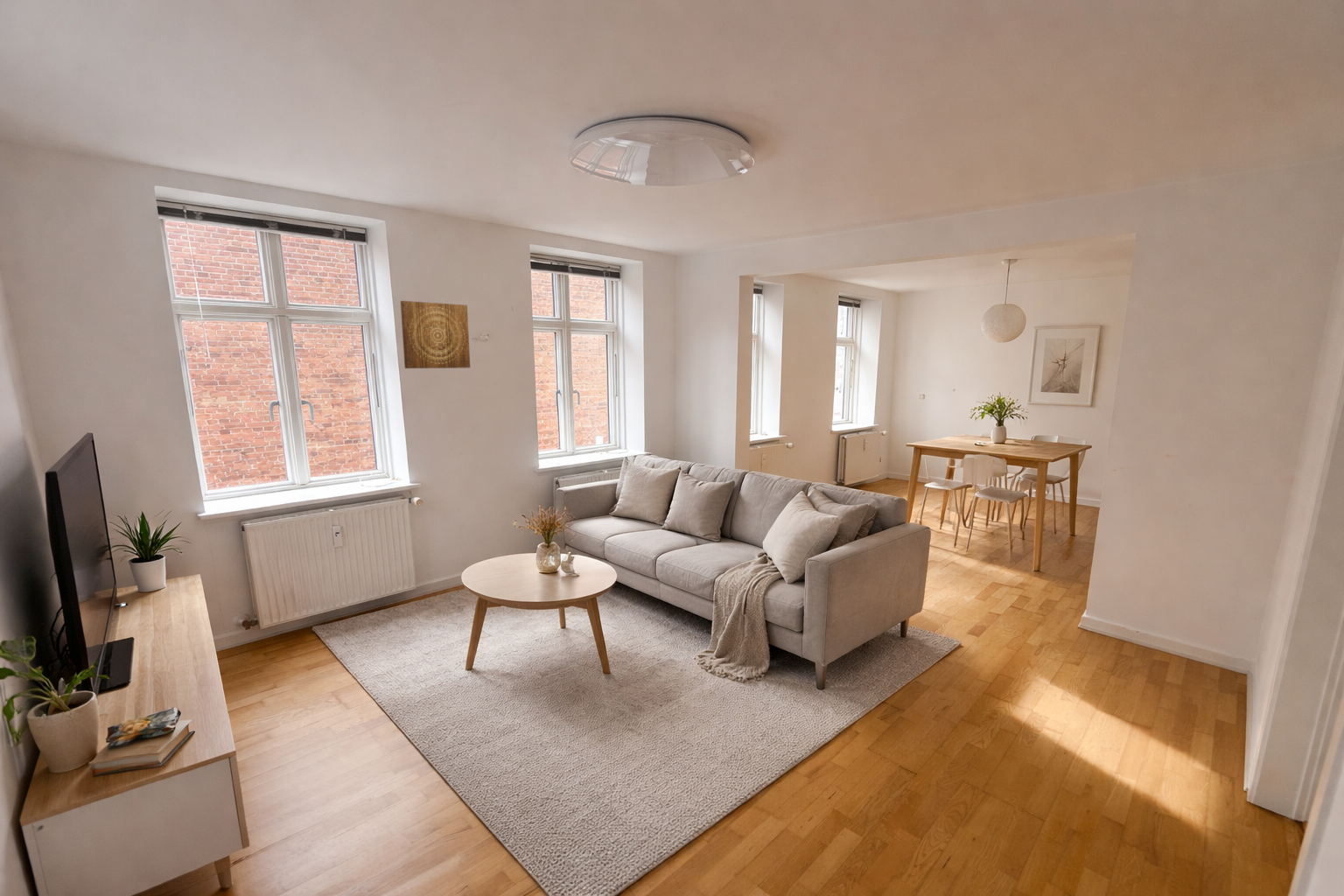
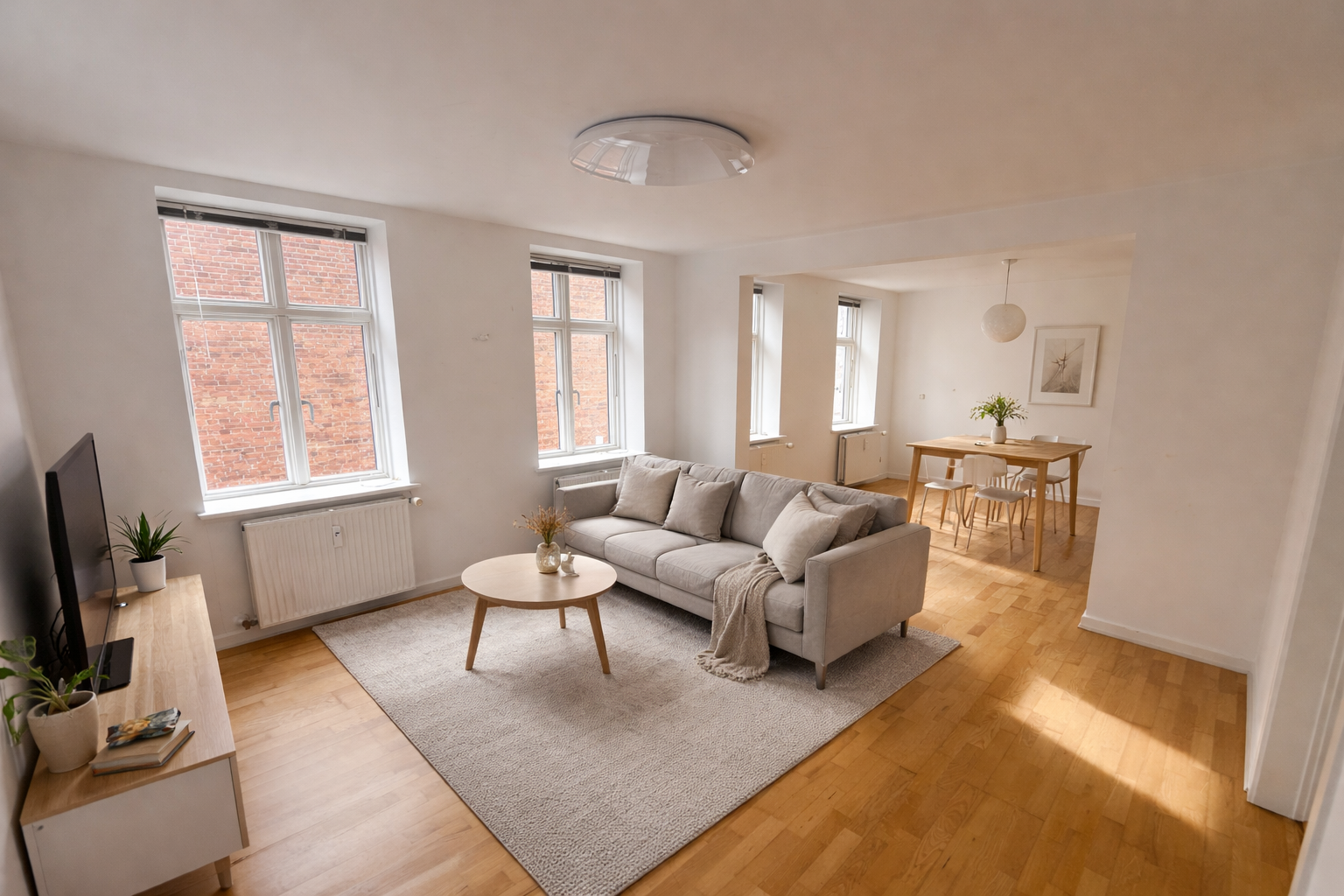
- wall art (437, 335)
